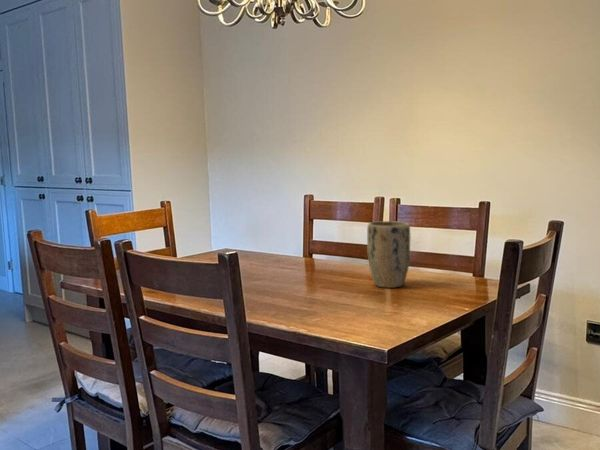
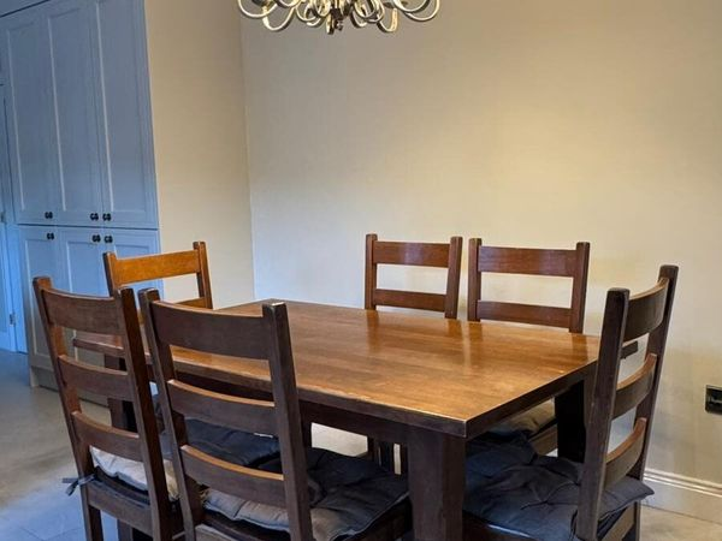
- plant pot (388, 254)
